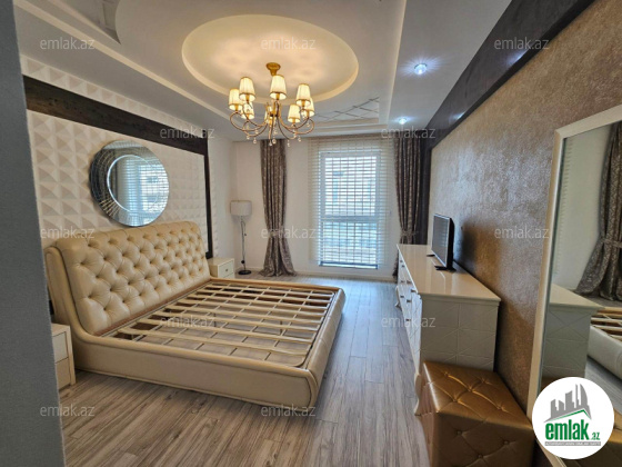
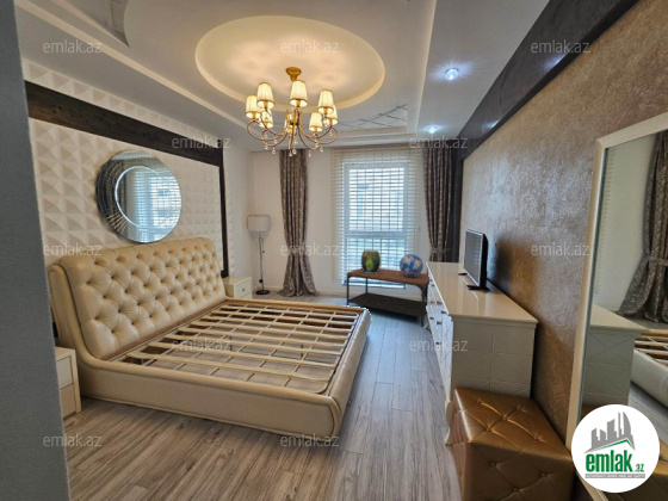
+ decorative globe (410, 265)
+ coffee table (390, 296)
+ decorative urn (370, 260)
